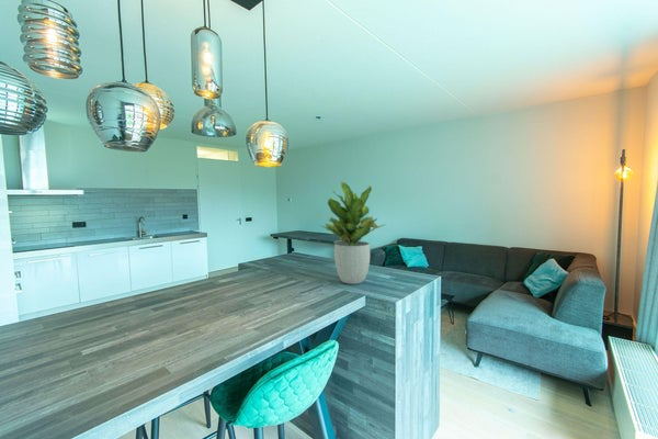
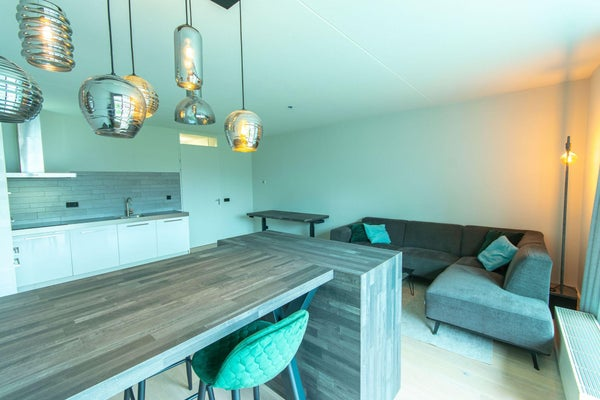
- potted plant (354, 232)
